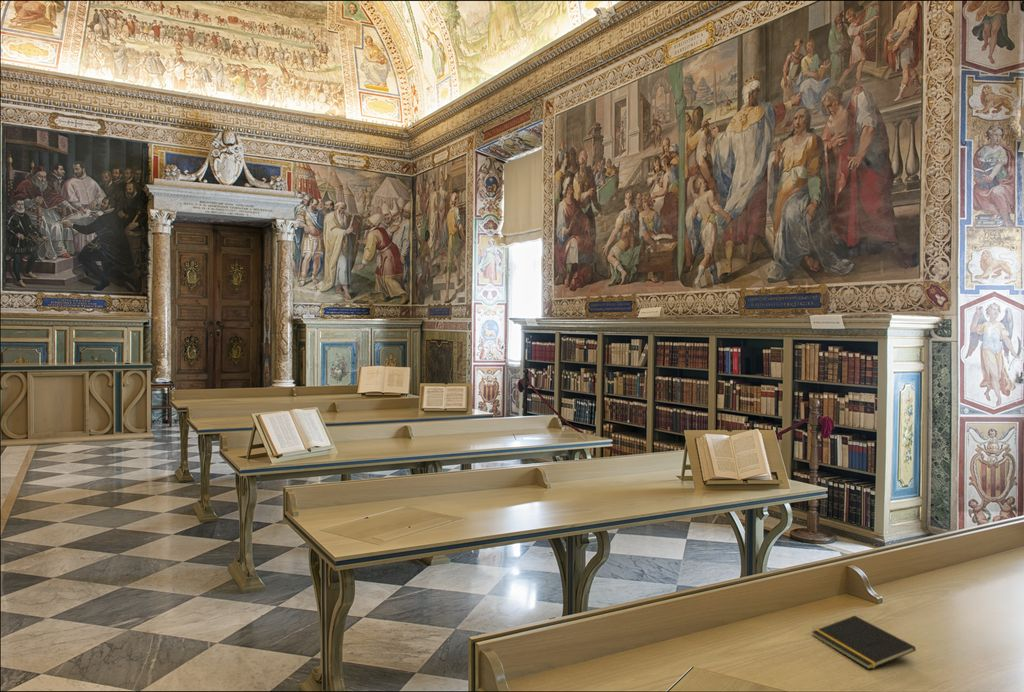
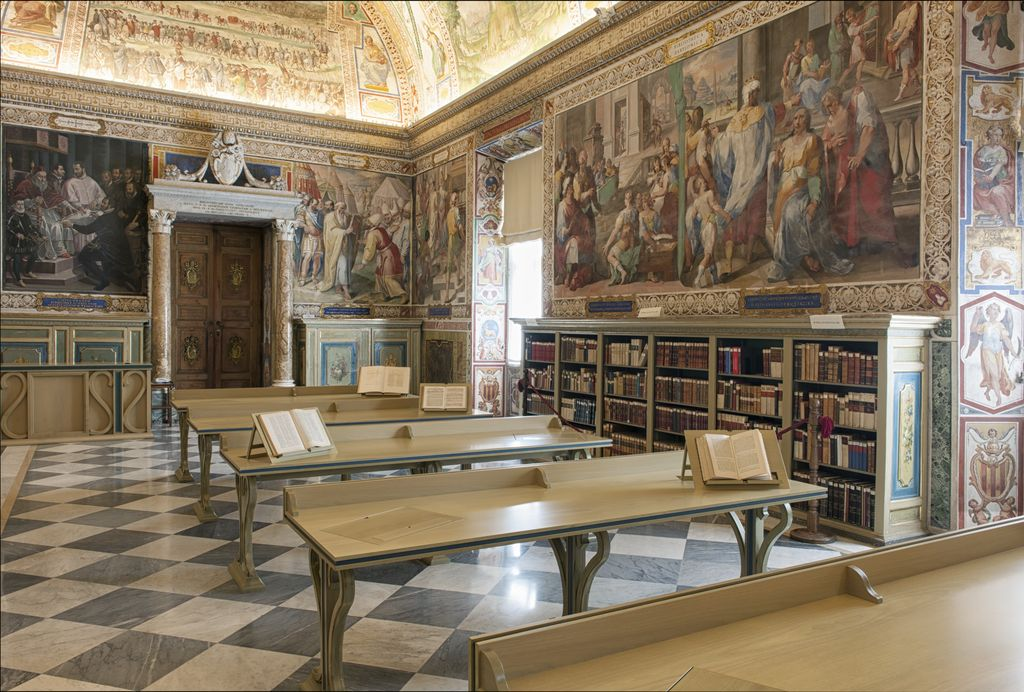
- notepad (861, 640)
